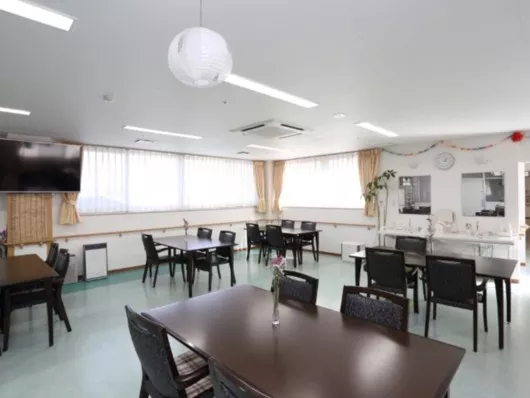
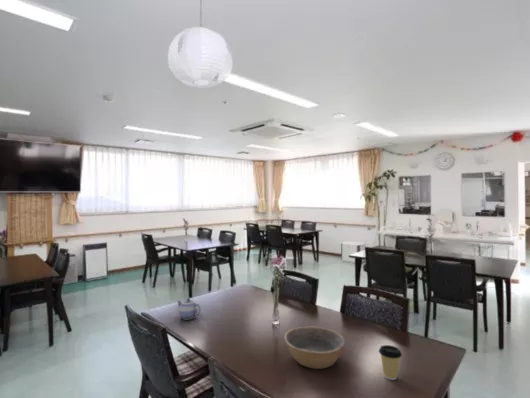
+ bowl (314, 348)
+ teapot (188, 307)
+ coffee cup (390, 362)
